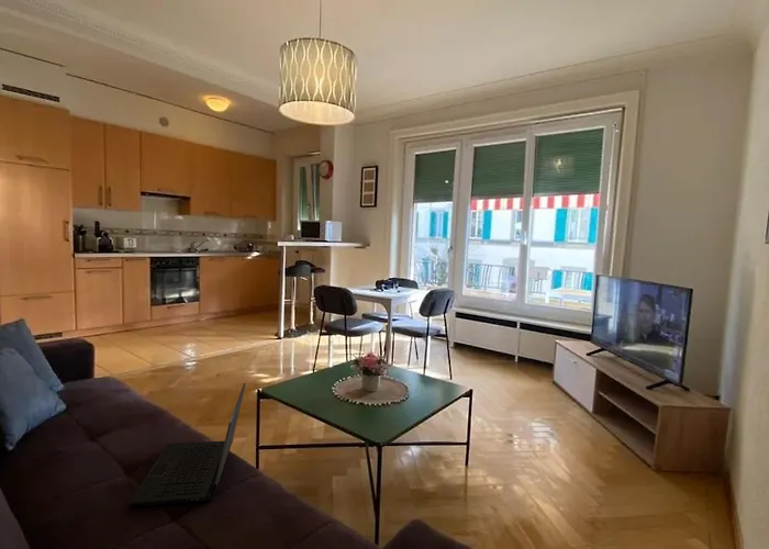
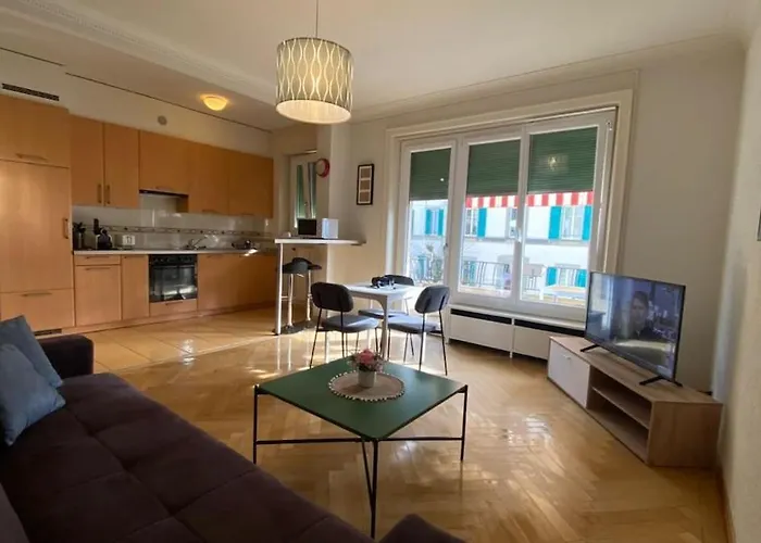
- laptop (194, 442)
